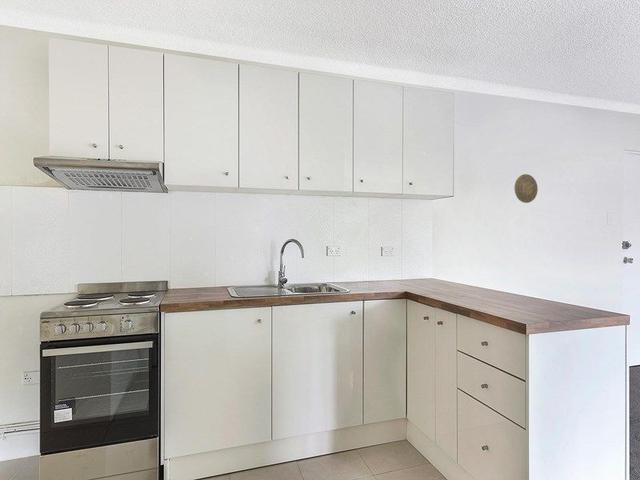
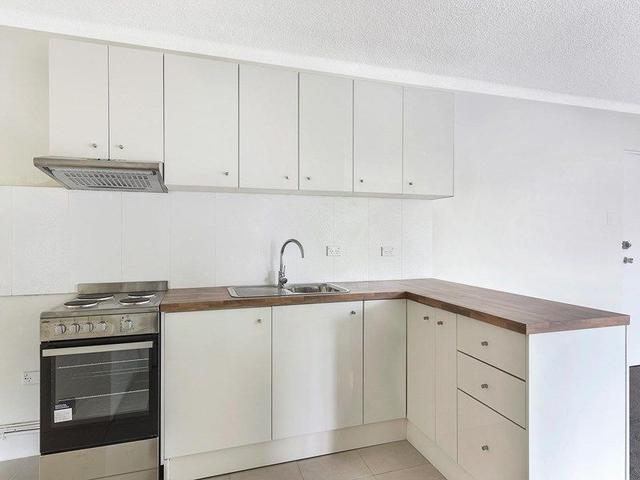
- decorative plate (527, 188)
